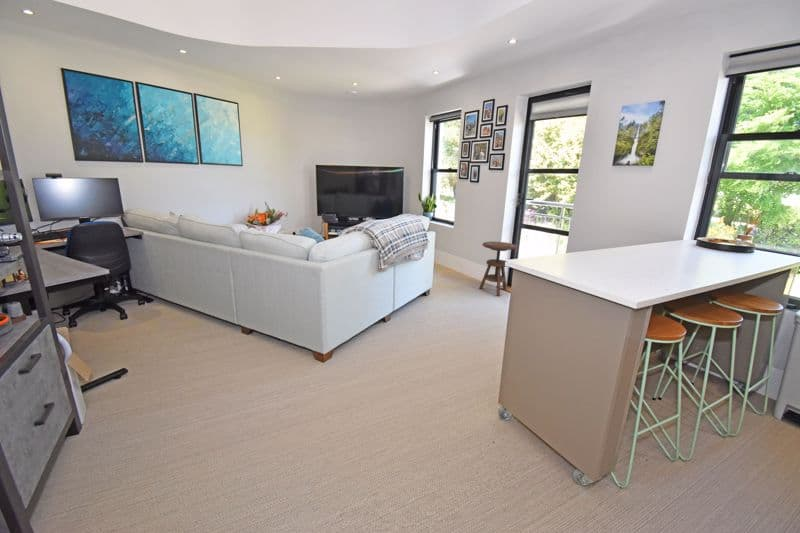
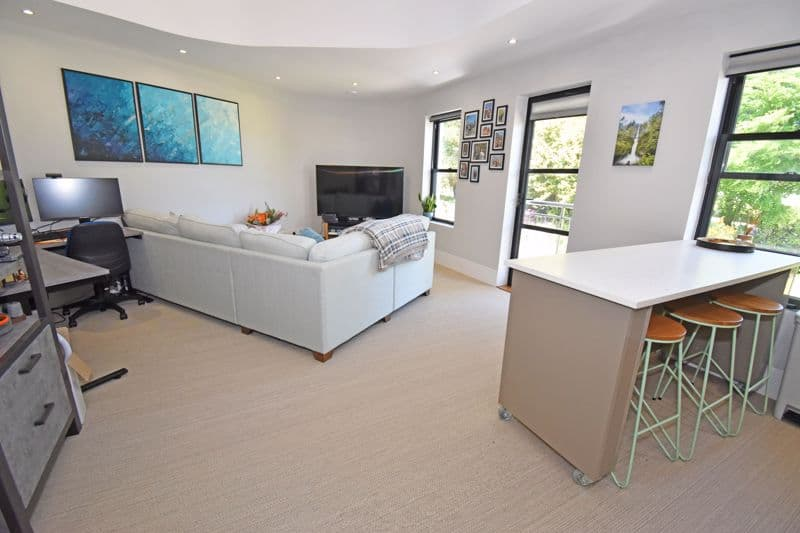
- side table (496, 267)
